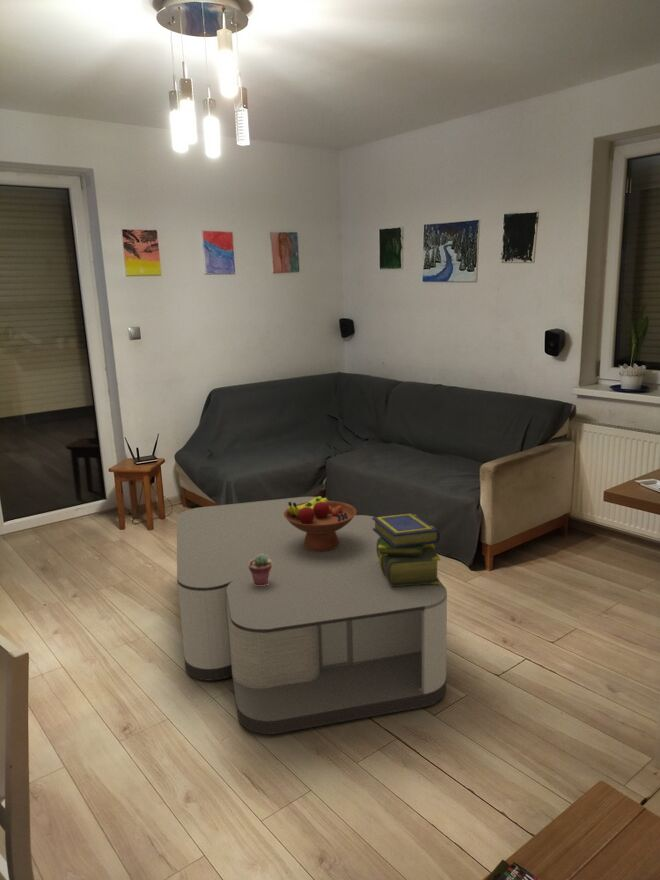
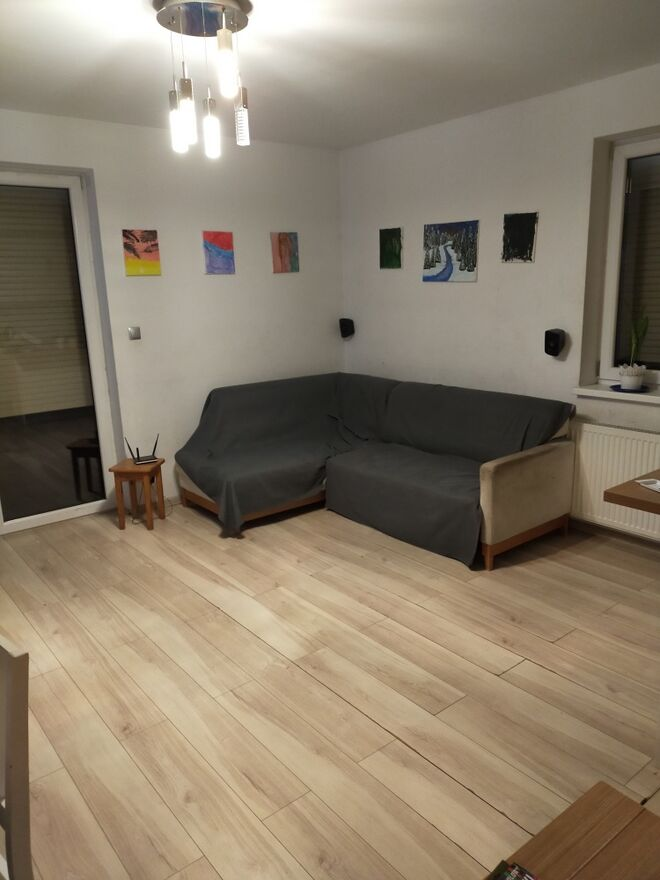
- fruit bowl (320, 521)
- stack of books (404, 546)
- coffee table (292, 588)
- potted succulent (260, 568)
